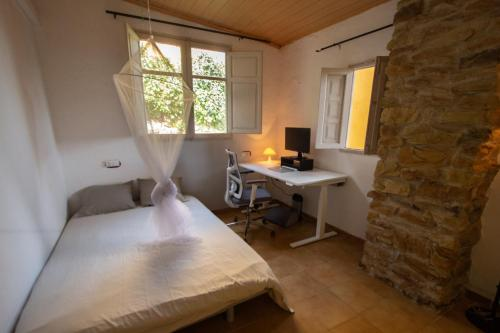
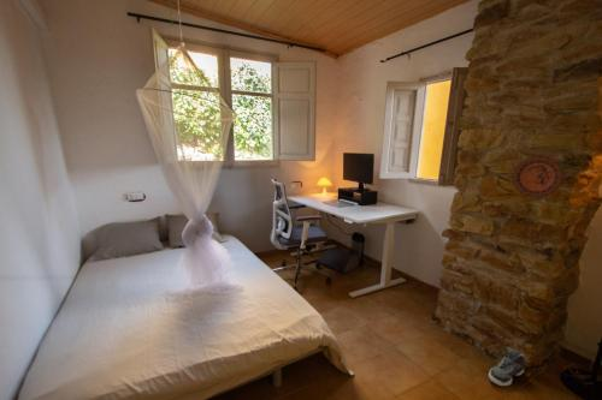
+ sneaker (507, 364)
+ decorative plate (536, 177)
